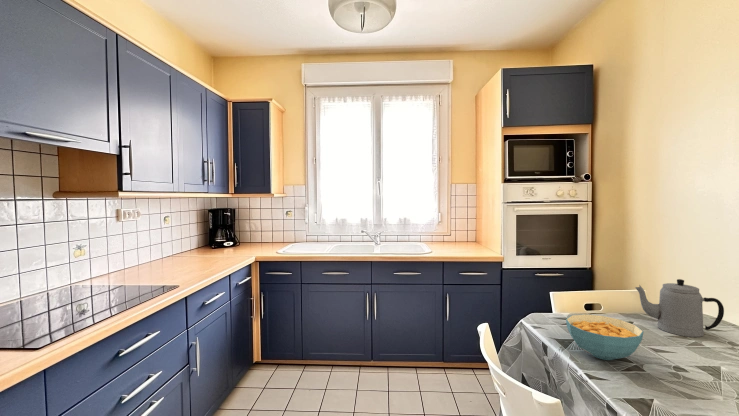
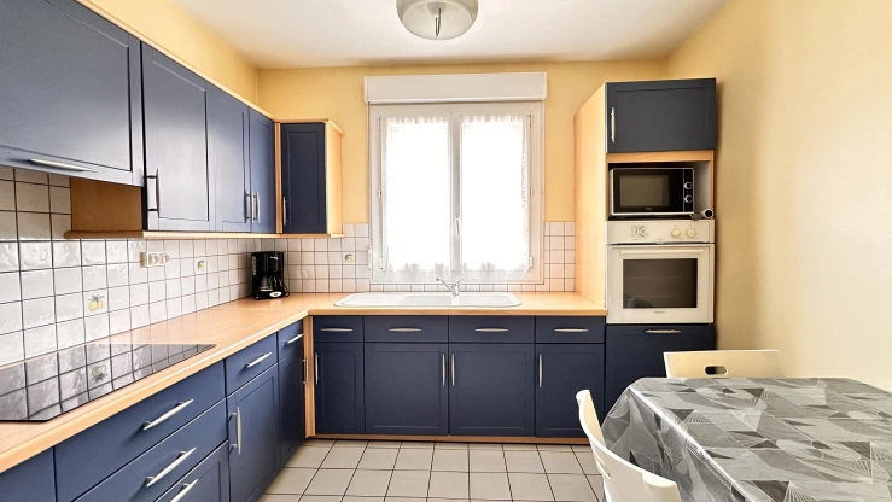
- cereal bowl (602, 340)
- teapot (676, 304)
